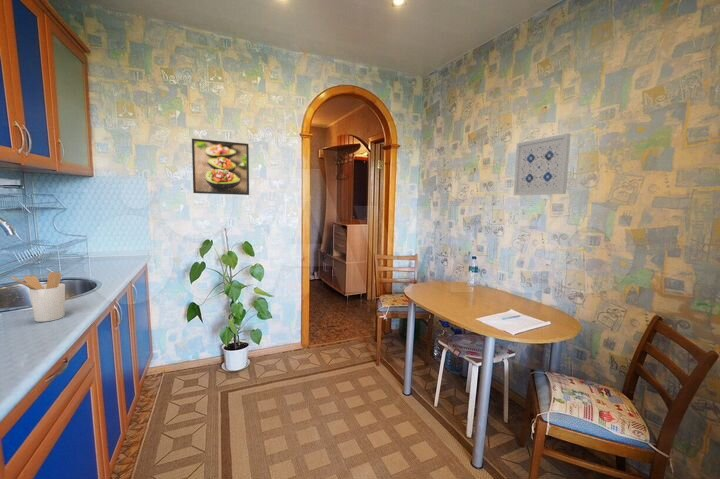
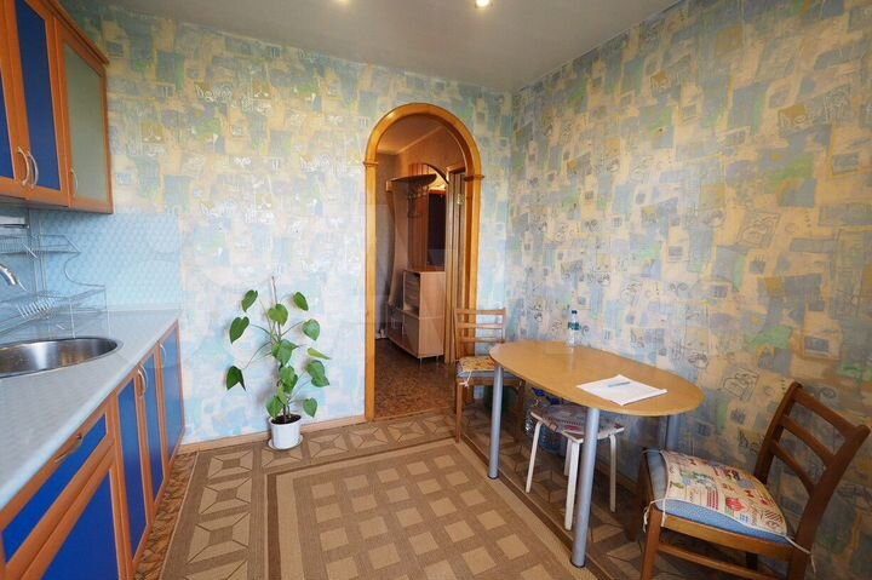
- utensil holder (39, 296)
- wall art (539, 167)
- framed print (221, 167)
